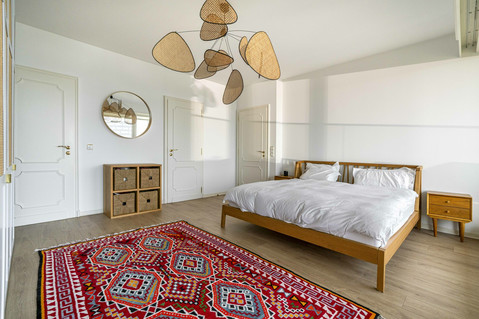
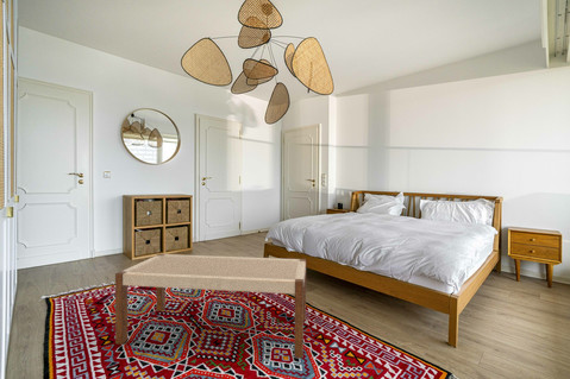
+ bench (219, 289)
